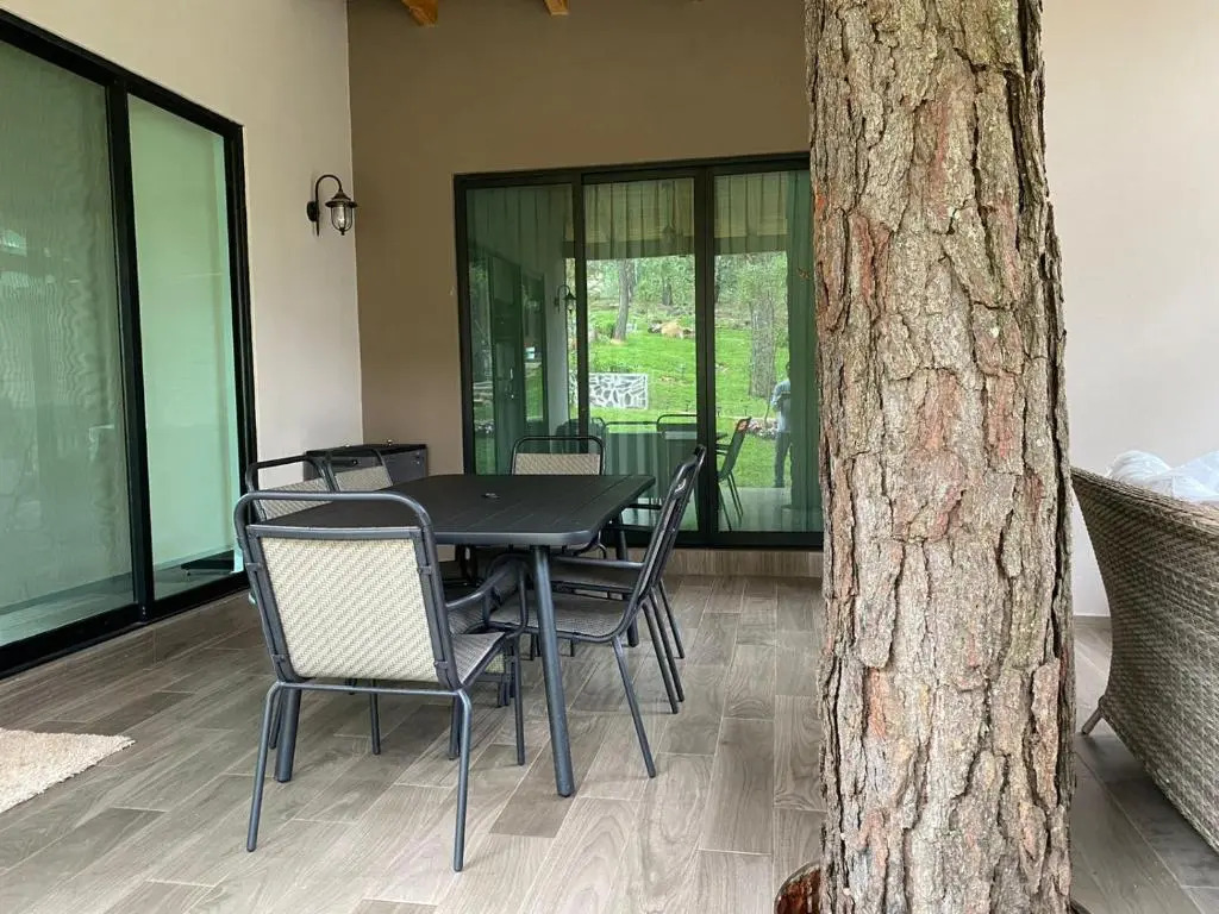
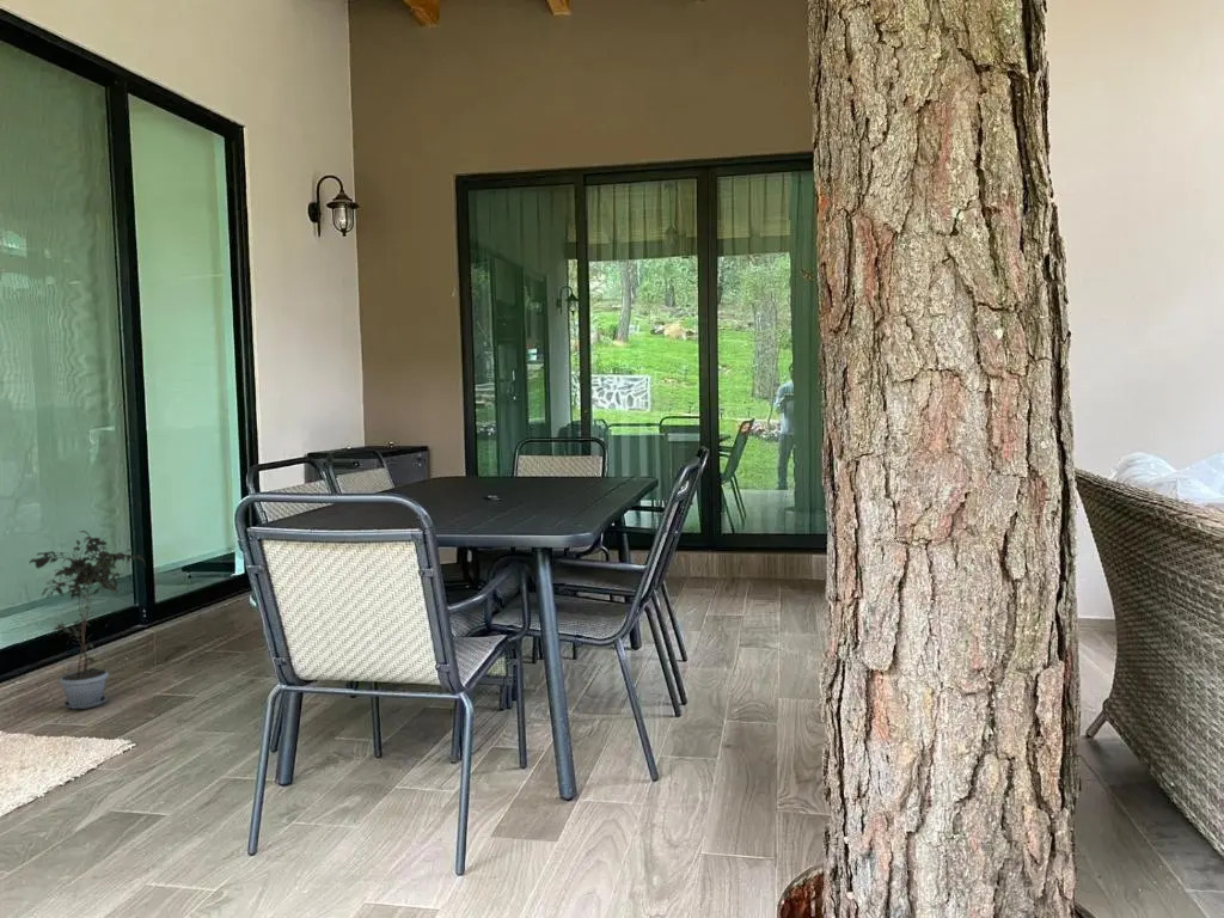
+ potted plant (85, 619)
